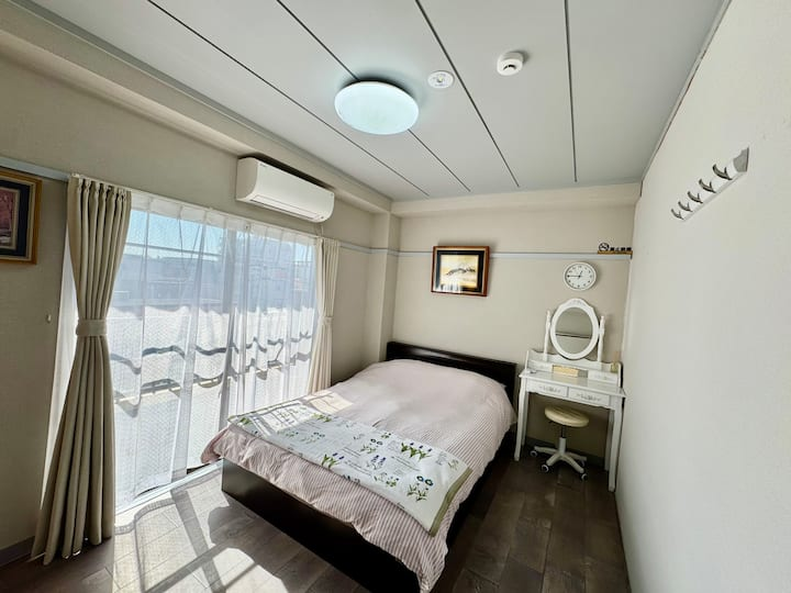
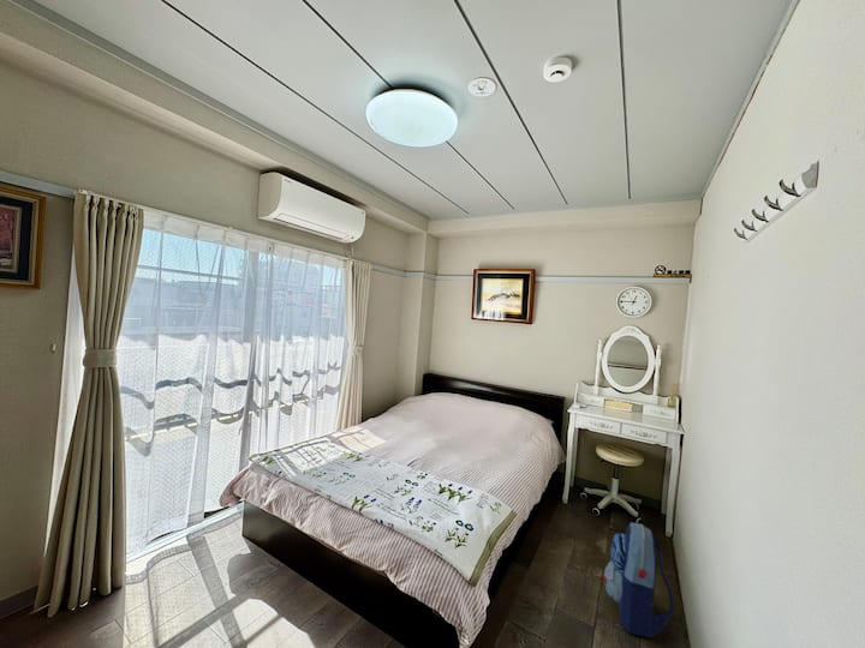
+ backpack (638, 570)
